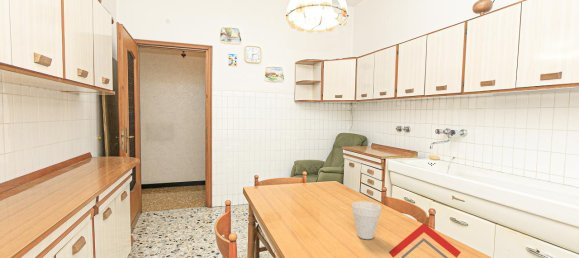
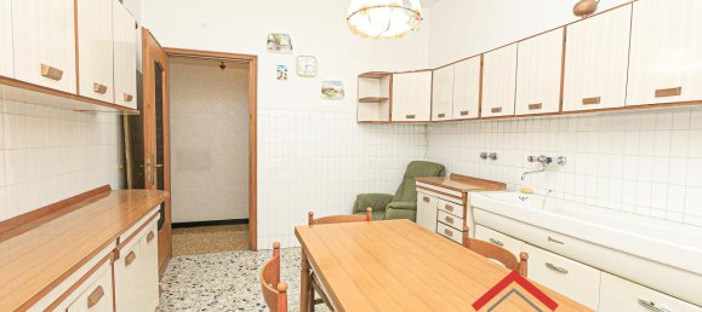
- cup (365, 220)
